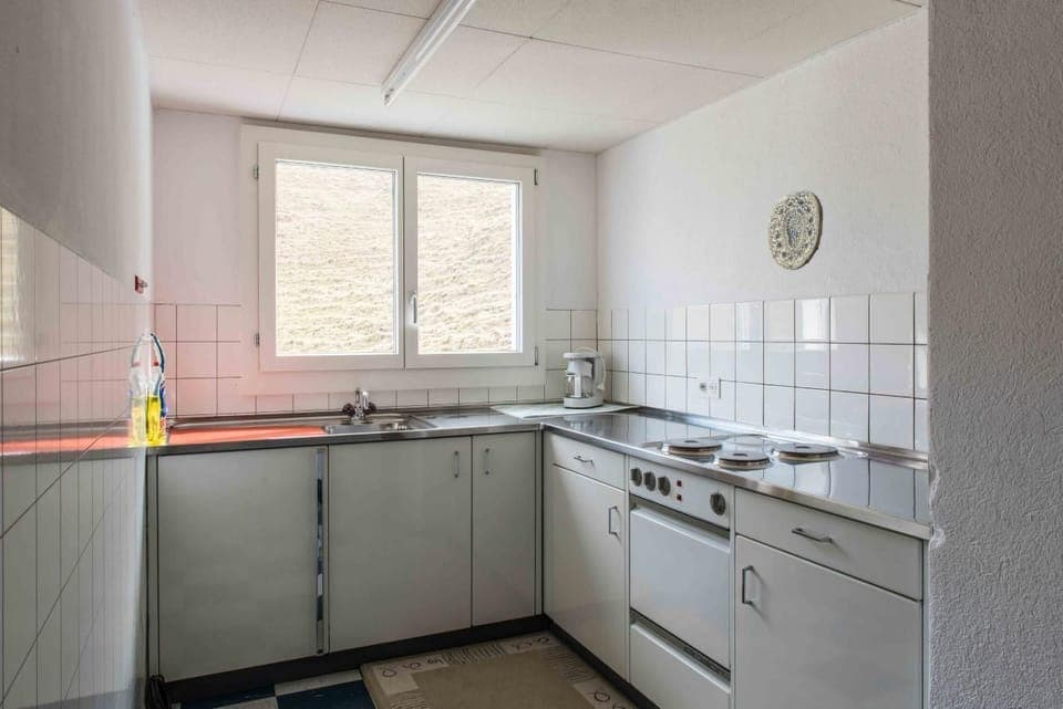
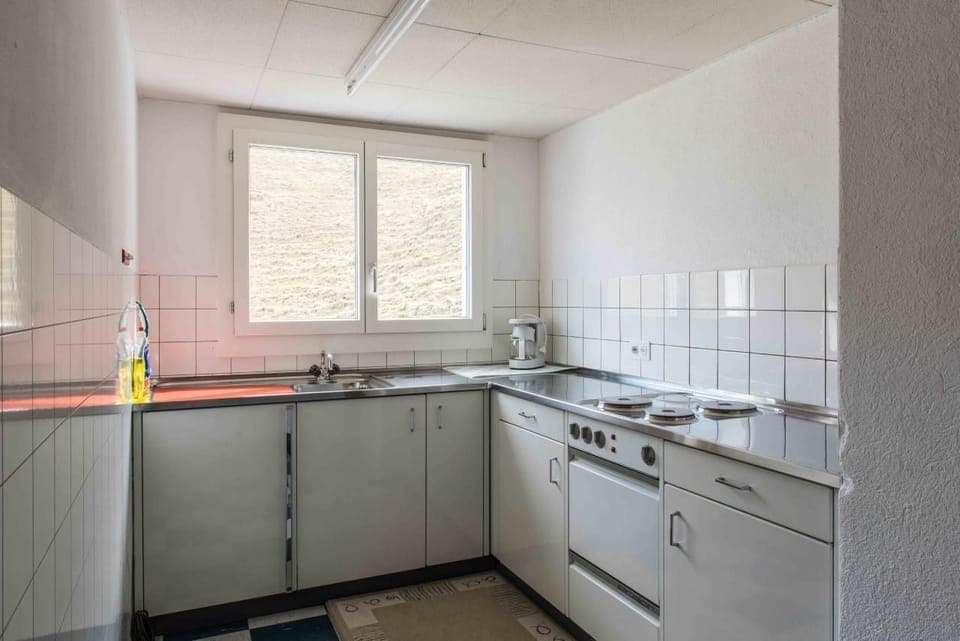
- decorative plate (793, 230)
